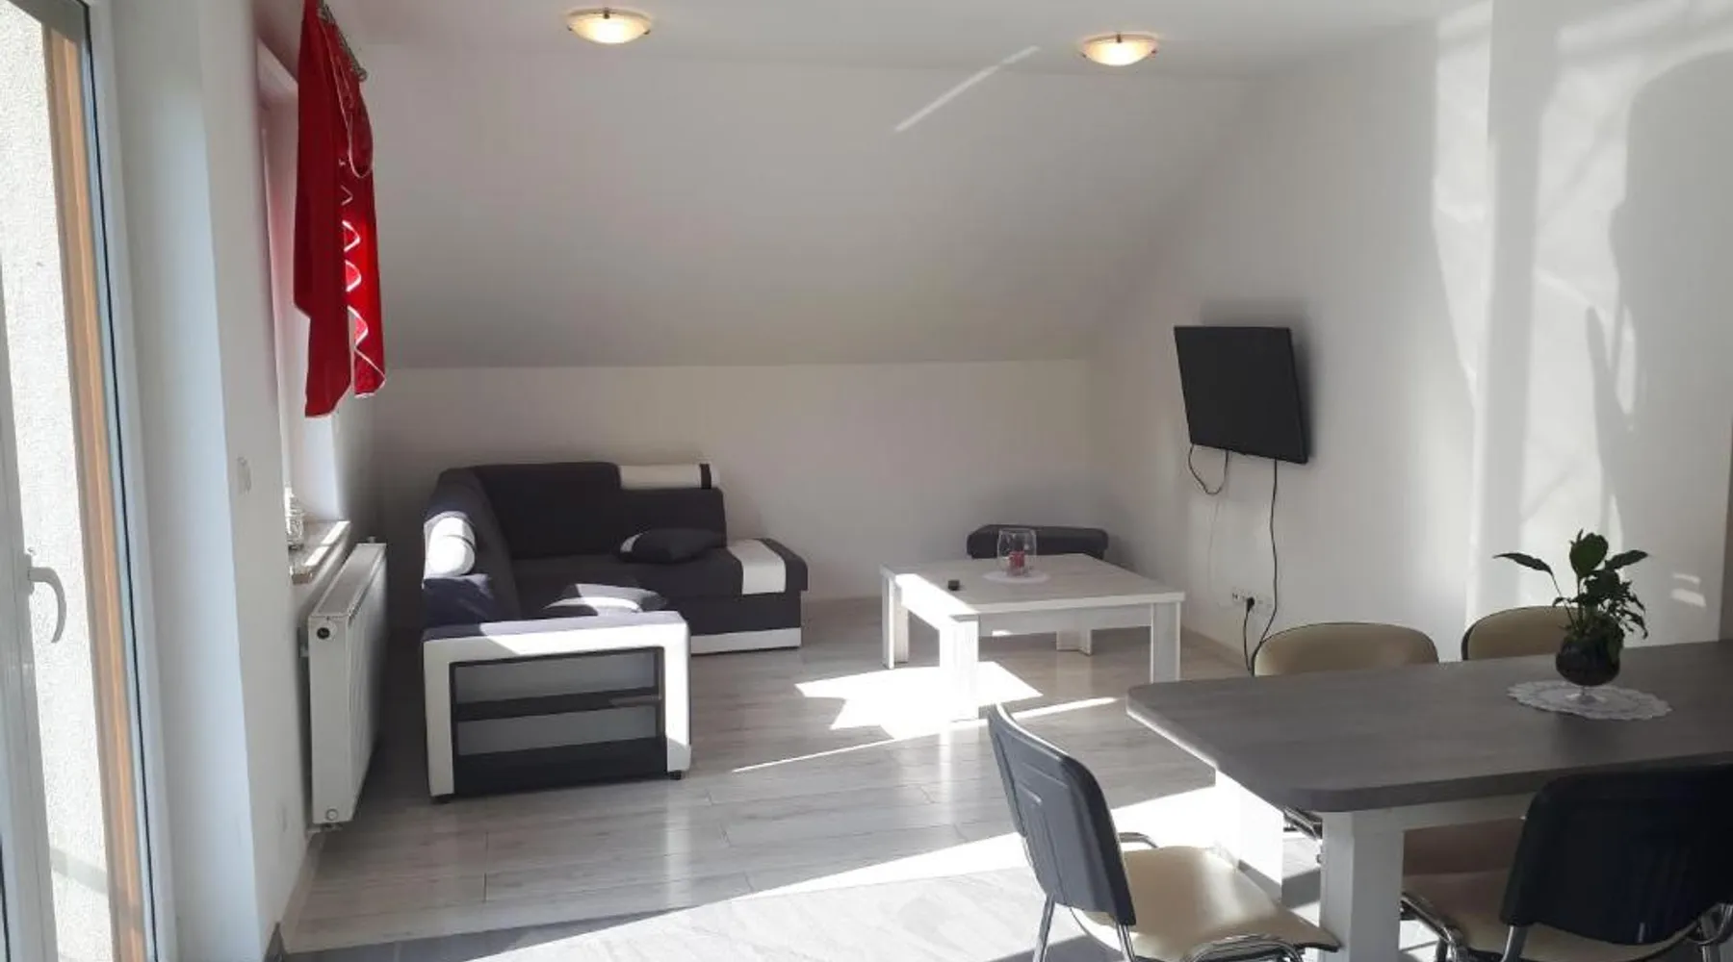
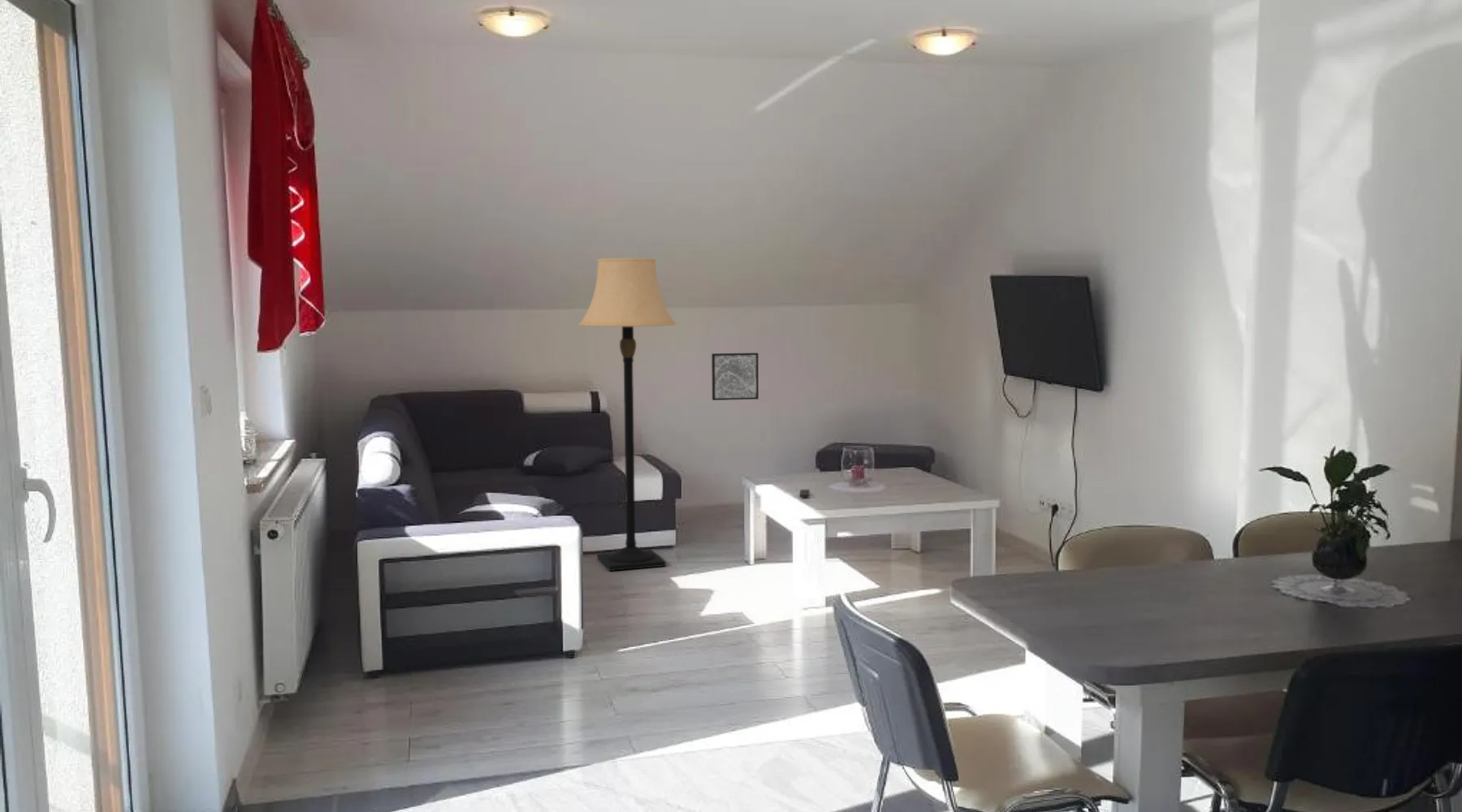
+ wall art (735, 376)
+ lamp (629, 412)
